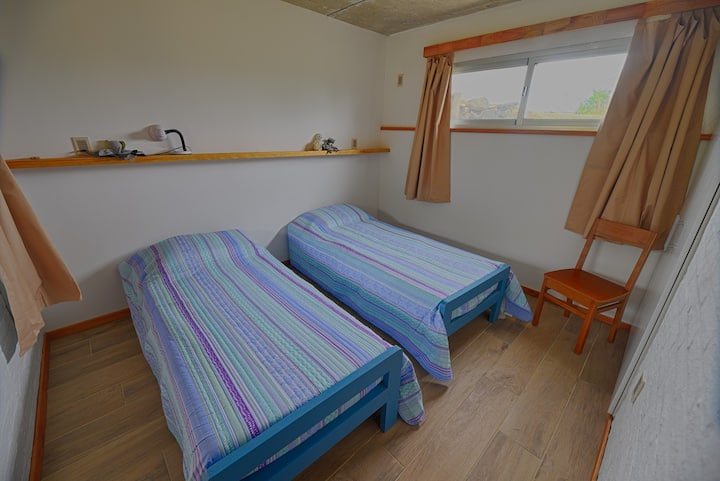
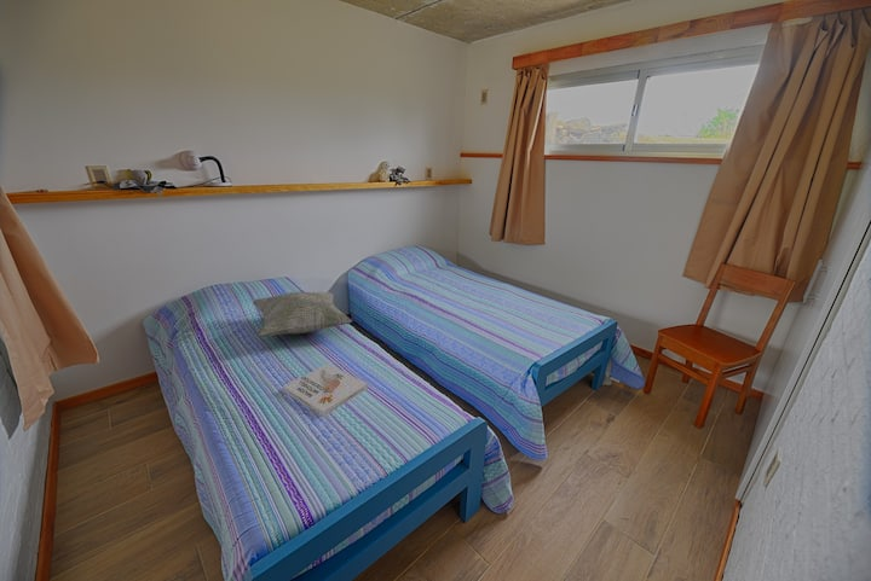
+ decorative pillow (300, 310)
+ book (325, 387)
